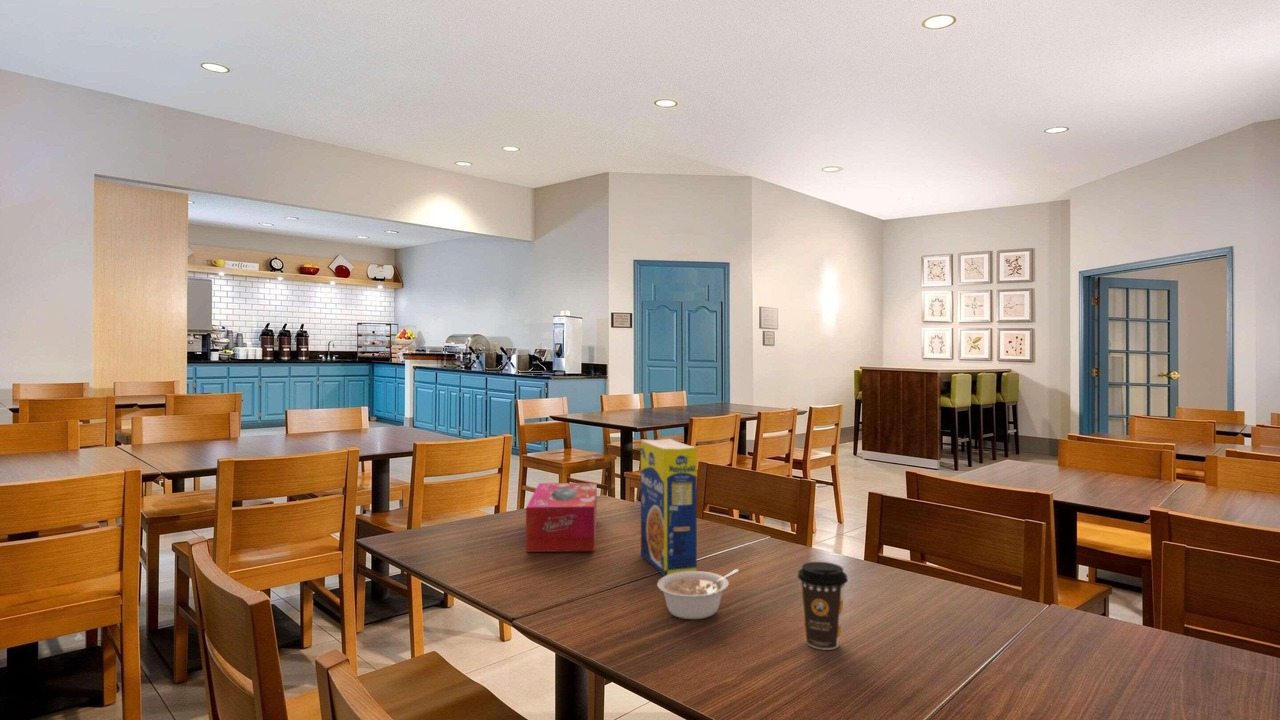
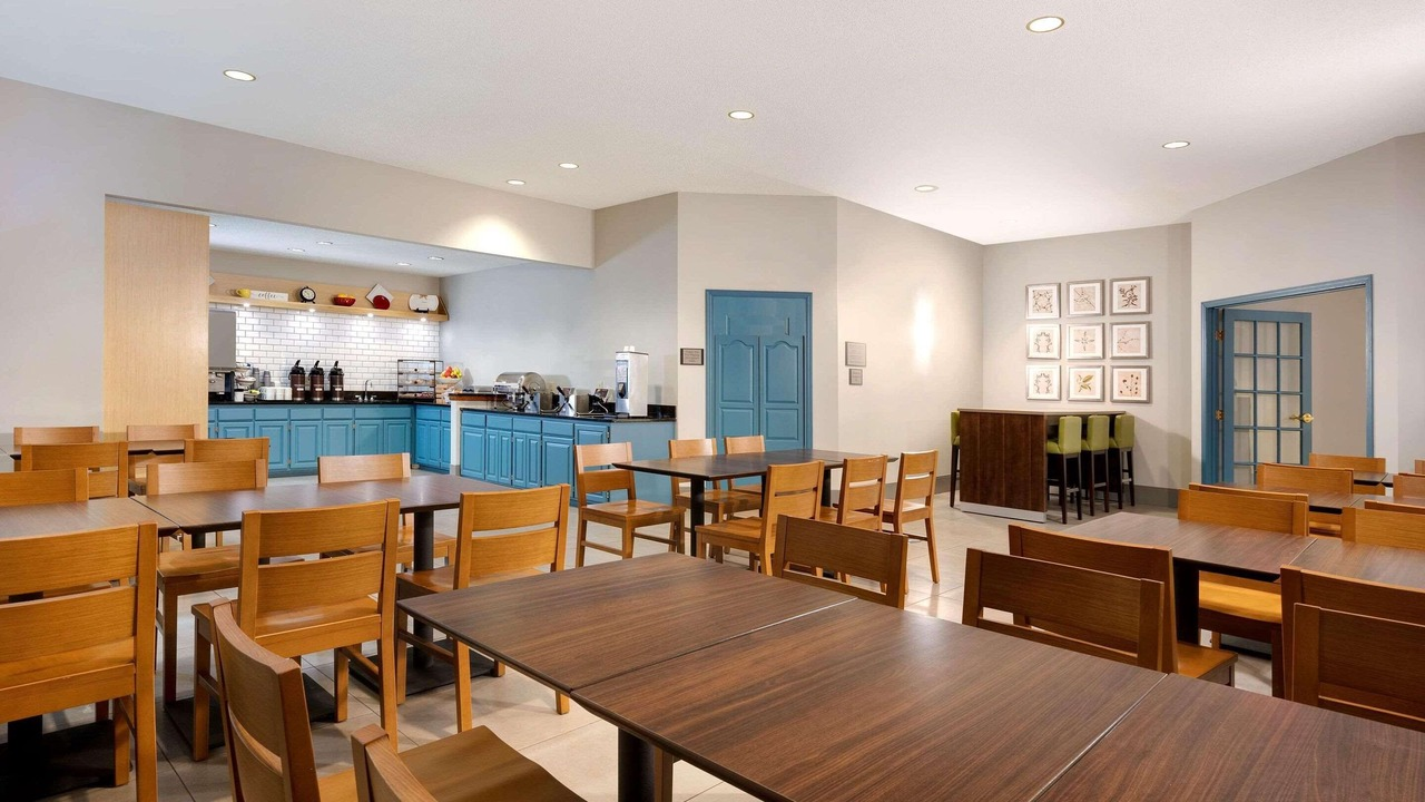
- legume (694, 592)
- coffee cup (822, 605)
- legume (667, 503)
- tissue box (564, 514)
